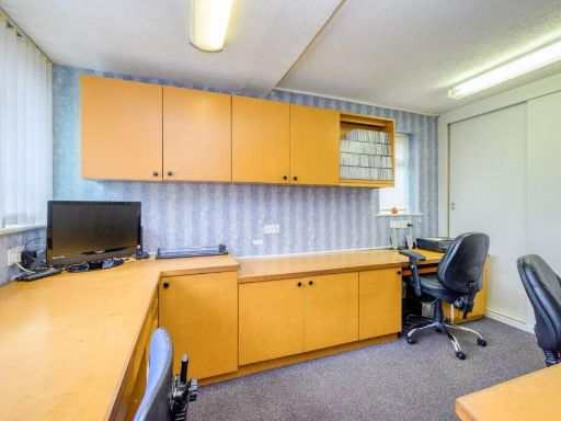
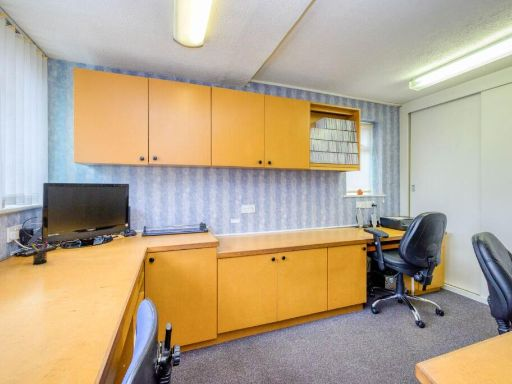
+ pen holder (41, 251)
